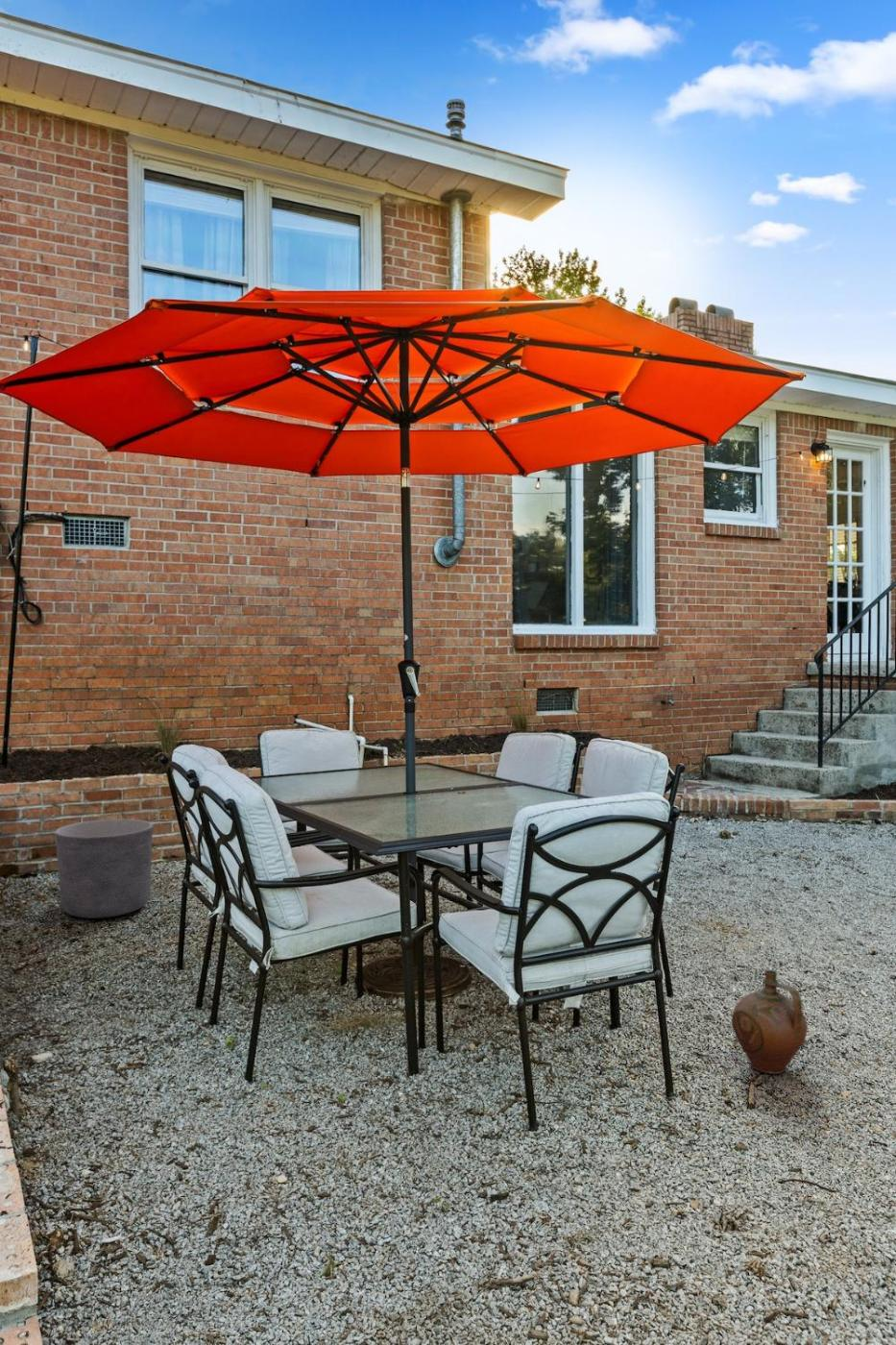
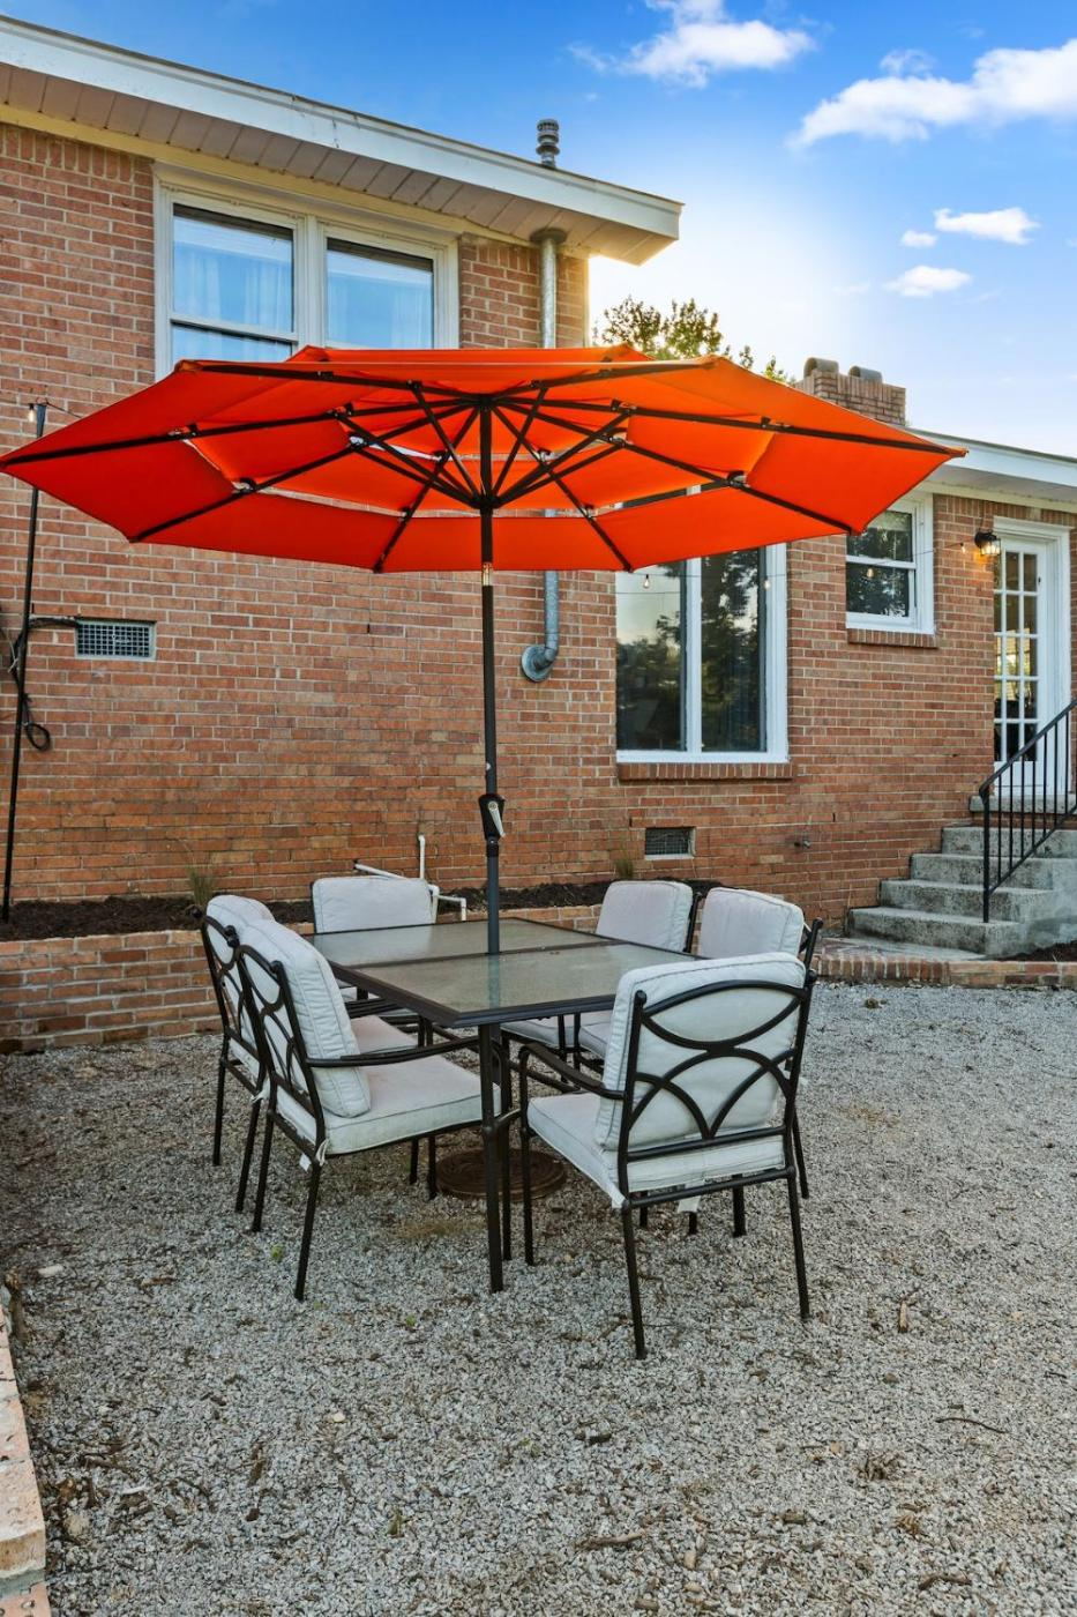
- planter (105, 868)
- ceramic jug (768, 1019)
